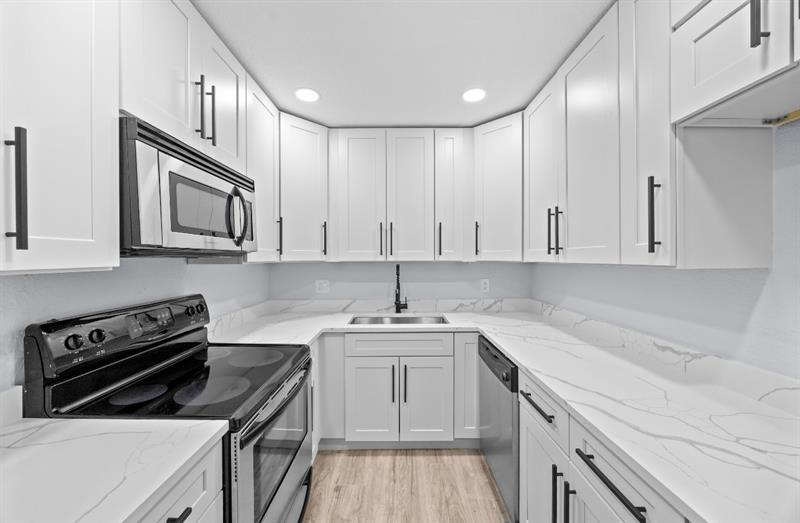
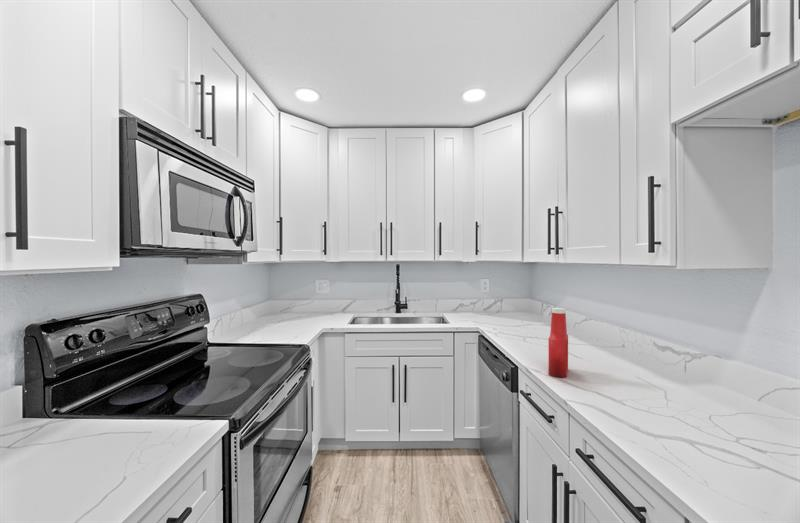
+ soap bottle (558, 340)
